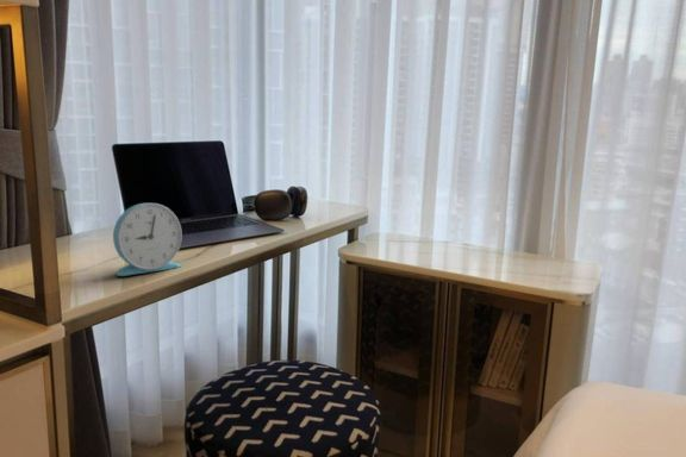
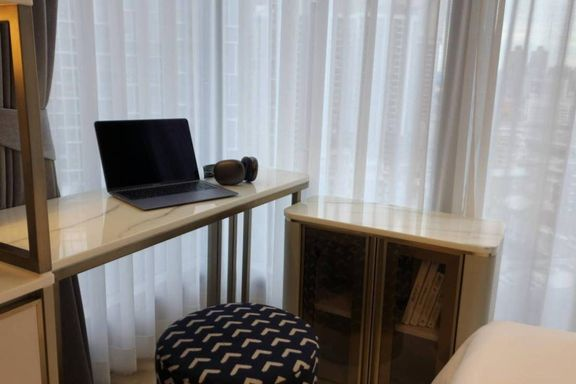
- alarm clock (144, 234)
